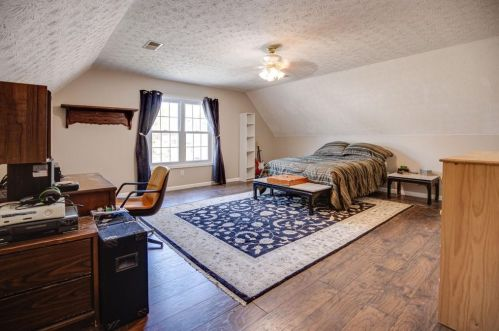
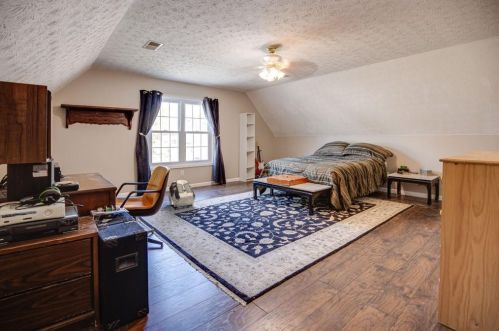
+ backpack (181, 192)
